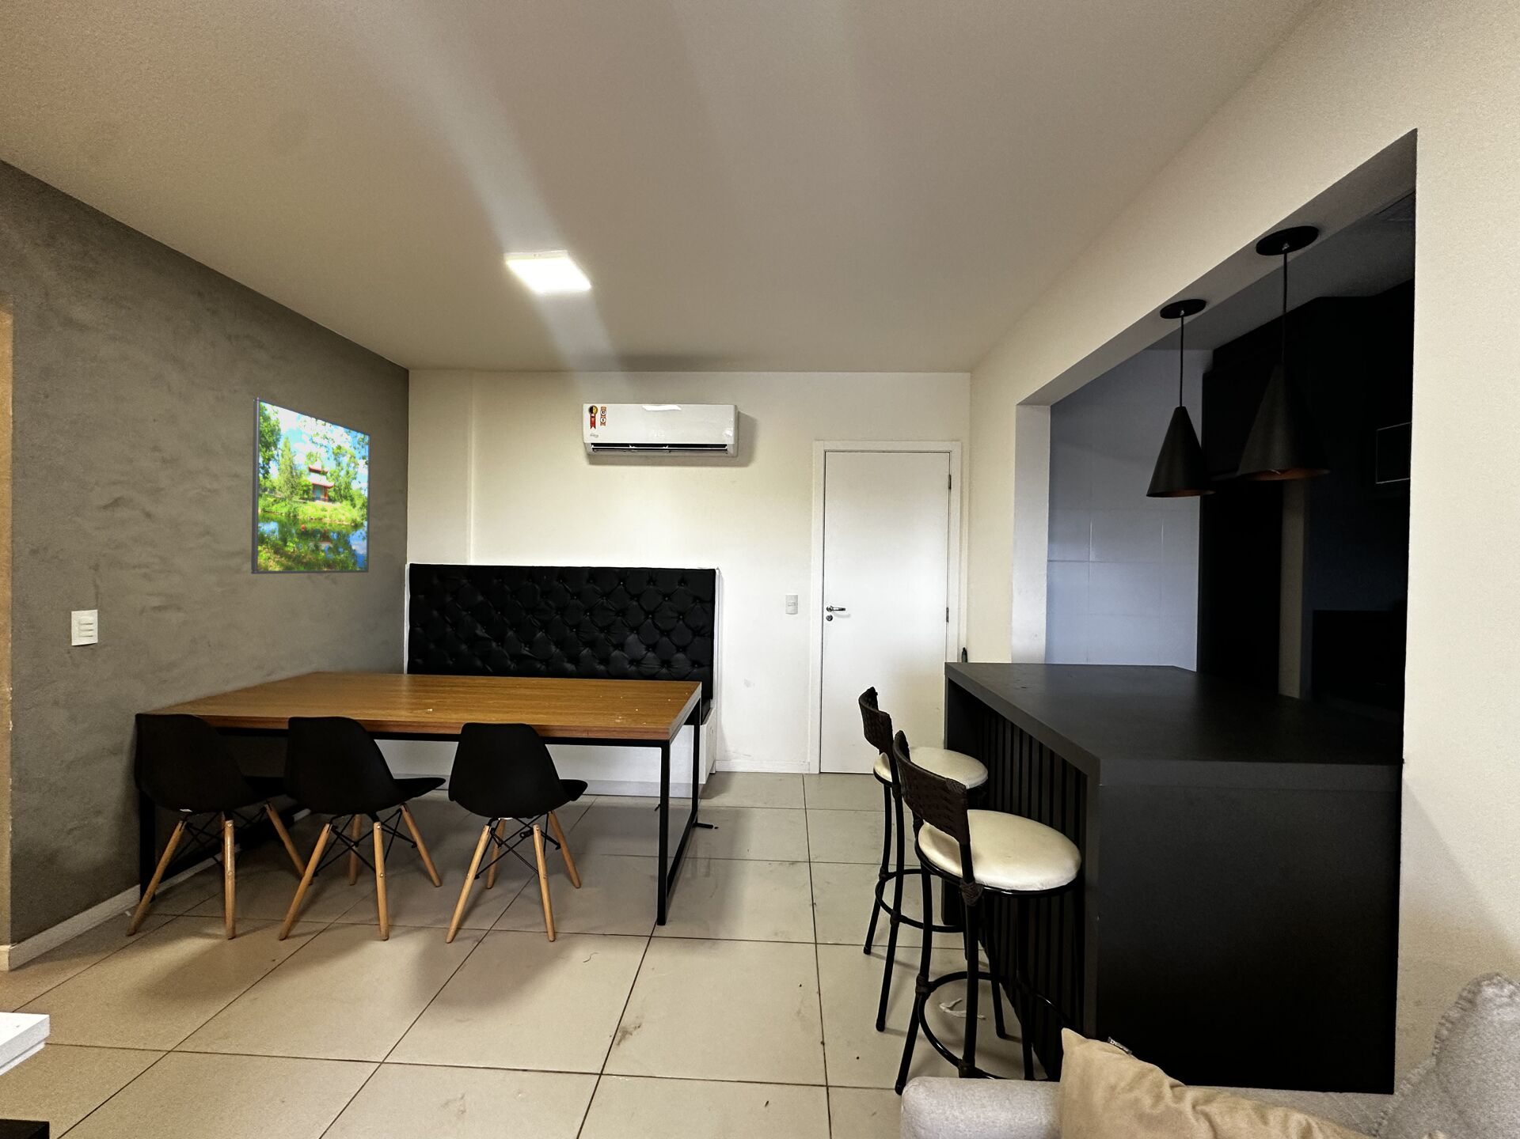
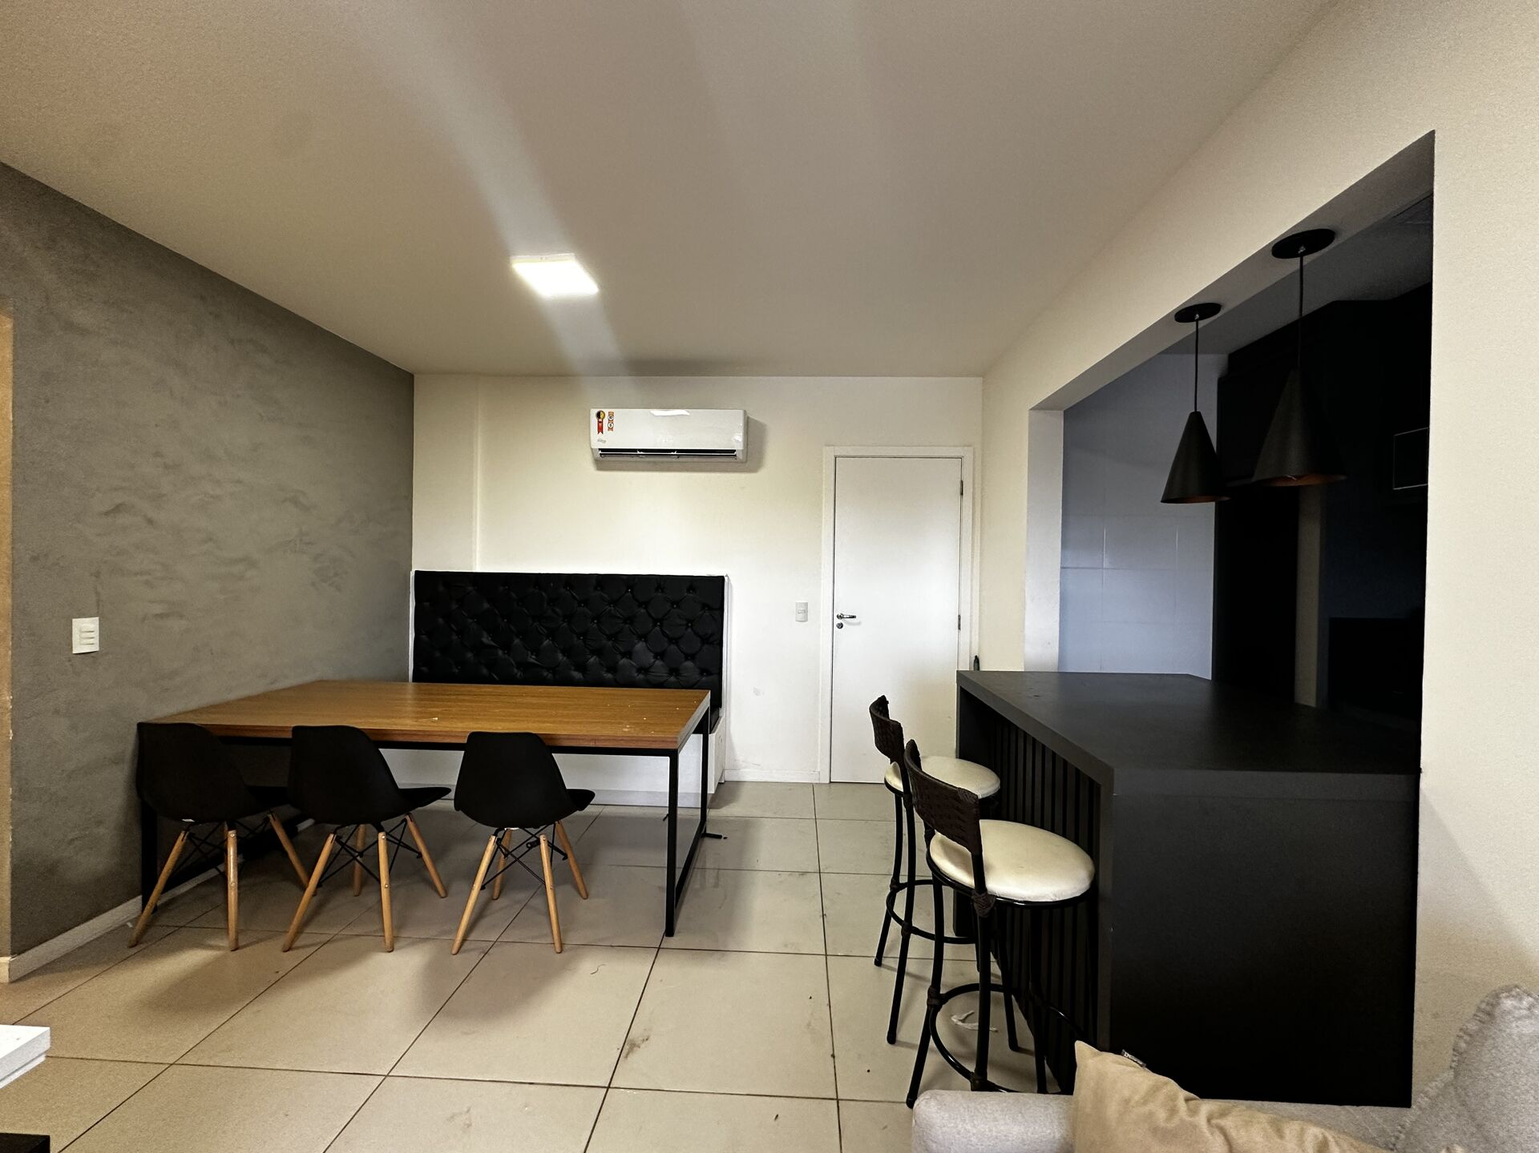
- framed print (317, 495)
